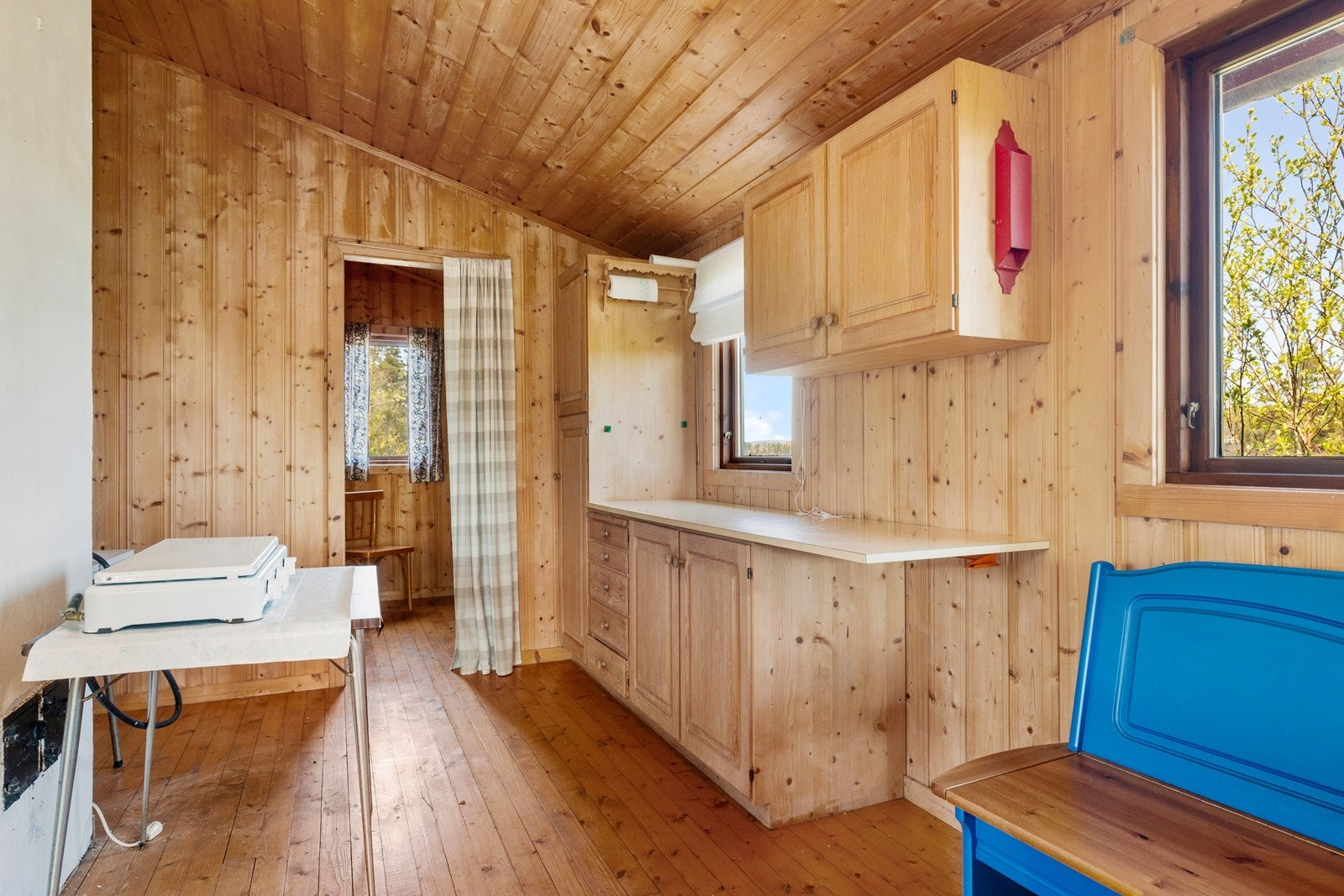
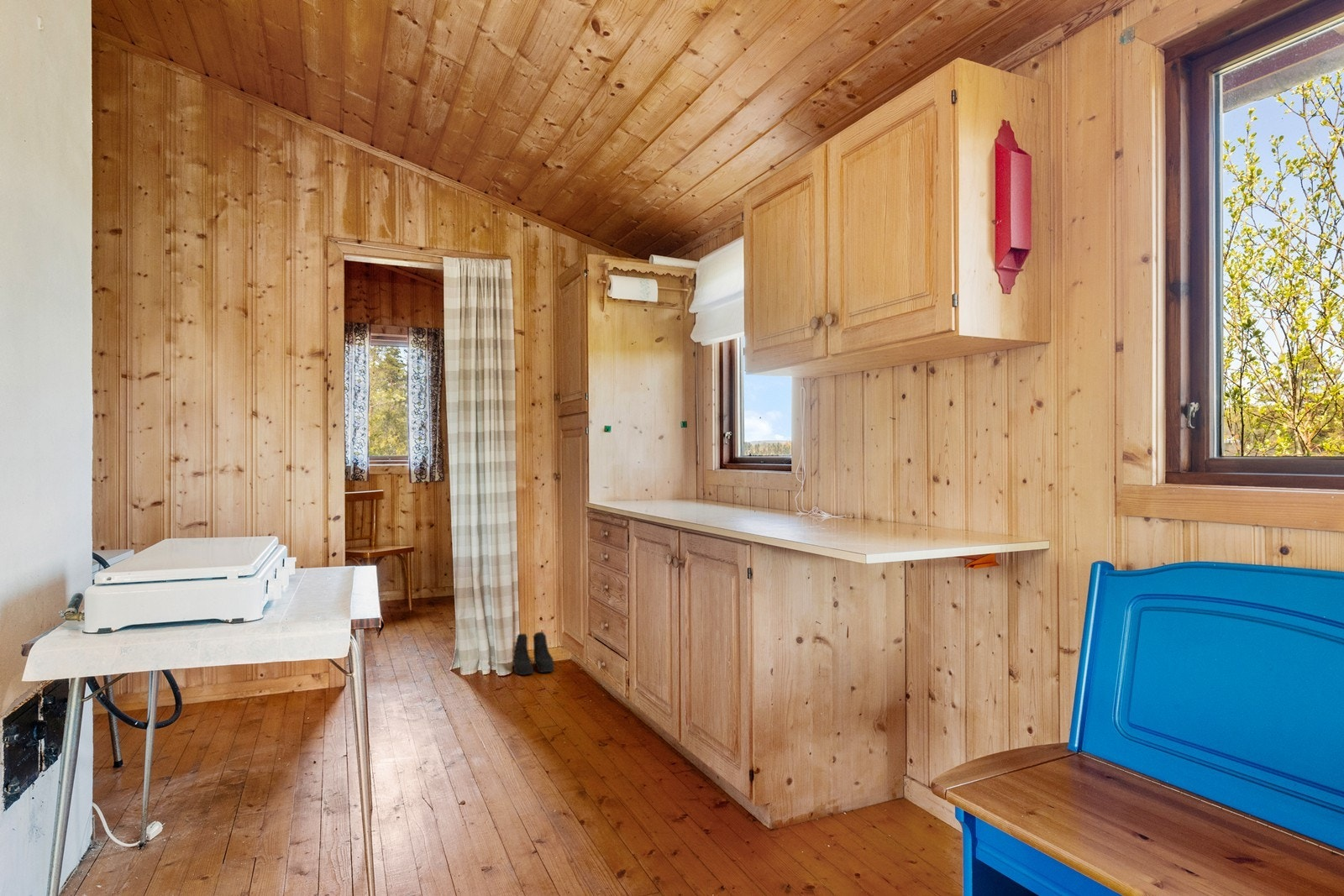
+ boots (533, 651)
